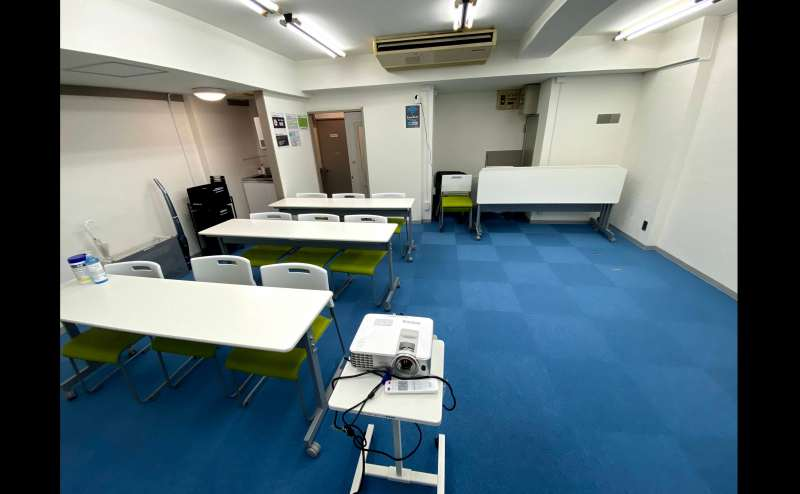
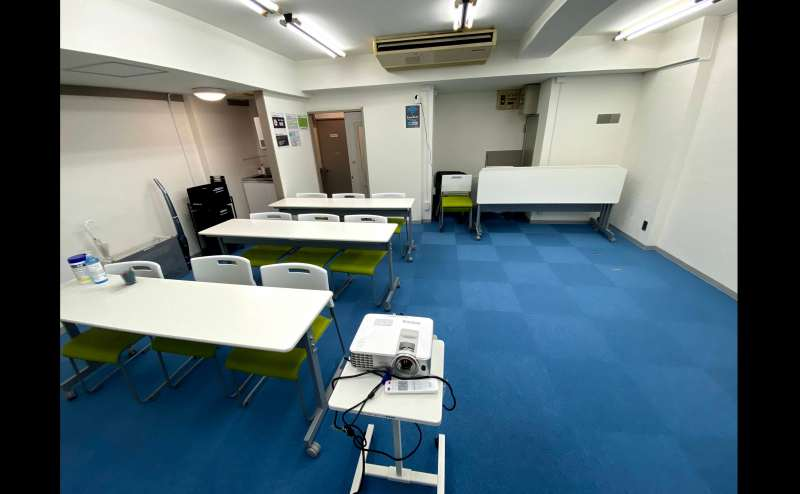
+ pen holder (128, 275)
